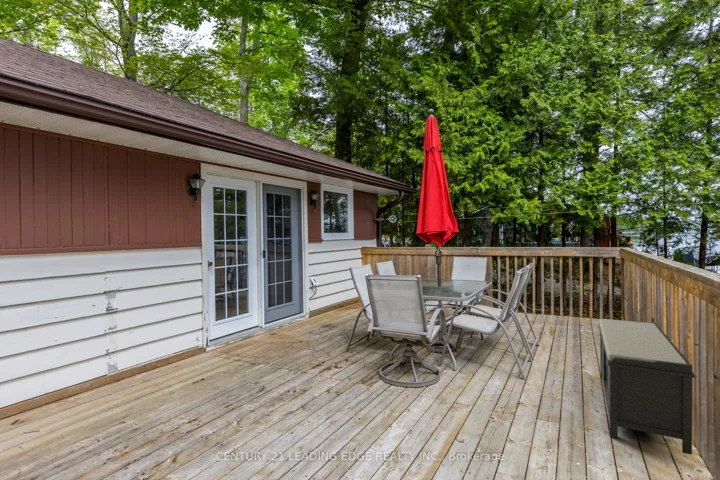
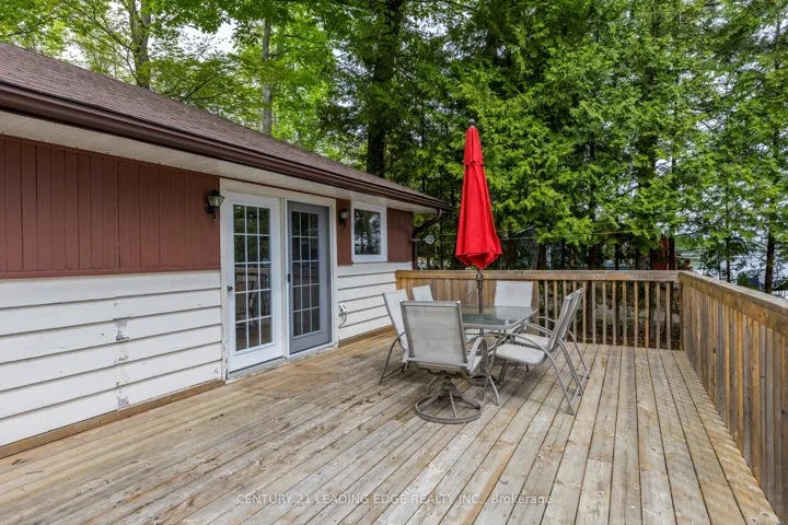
- bench (636, 371)
